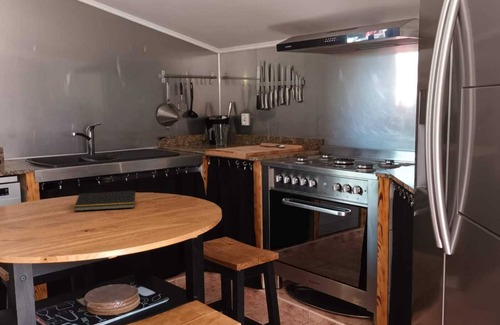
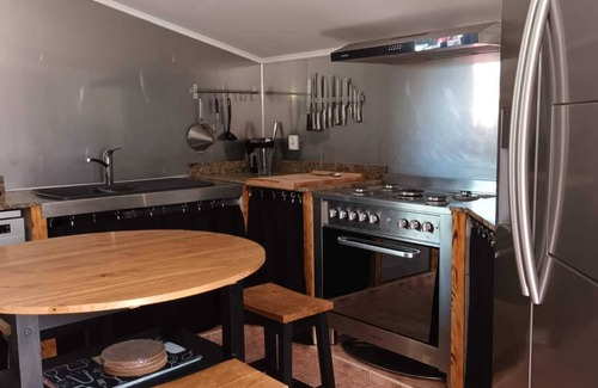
- notepad (106, 200)
